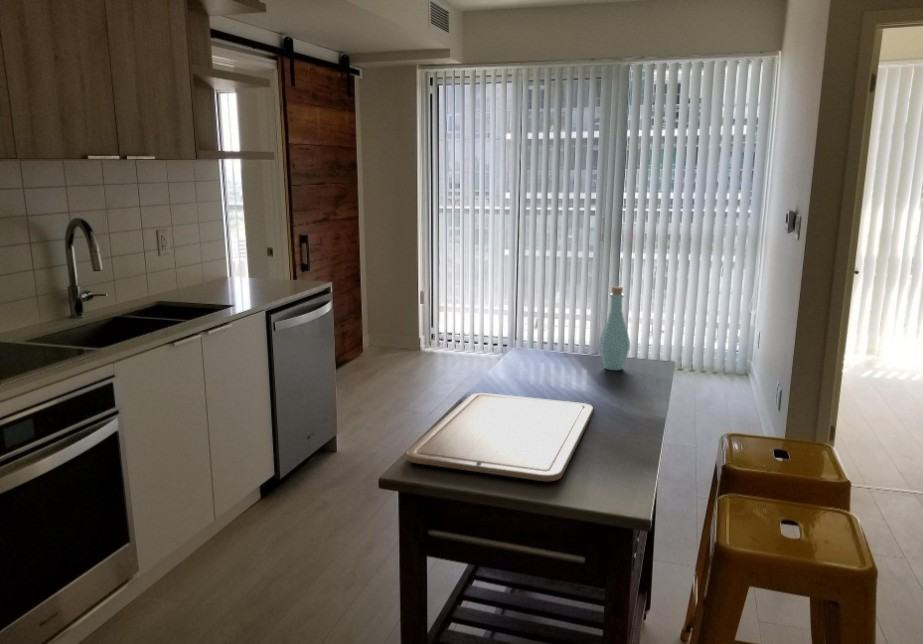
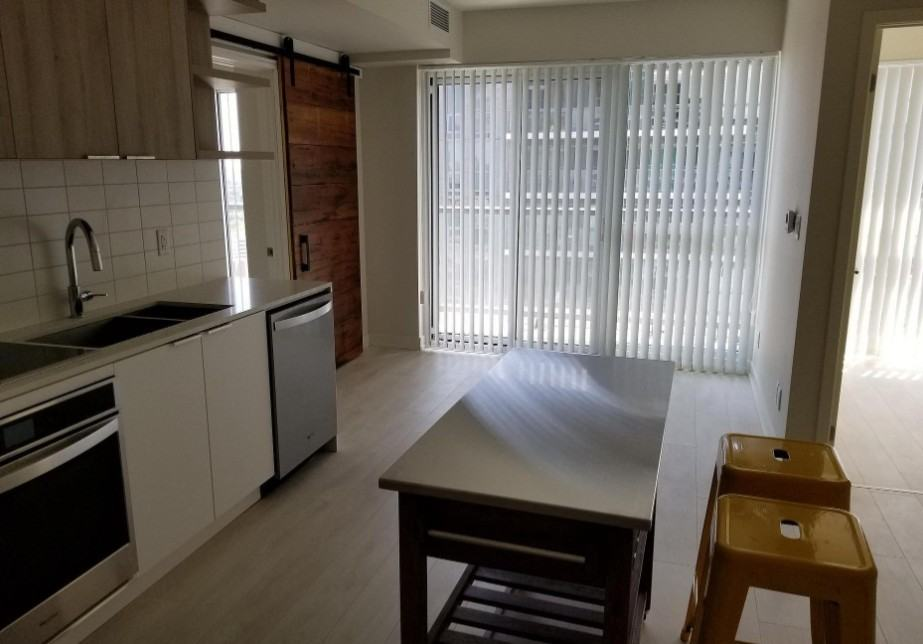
- chopping board (508, 429)
- bottle (615, 328)
